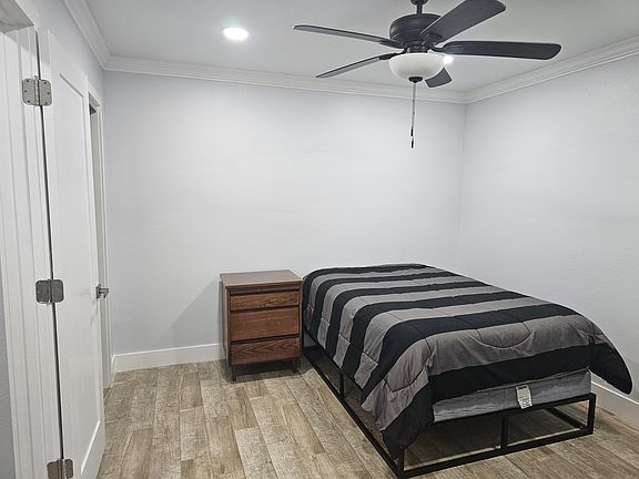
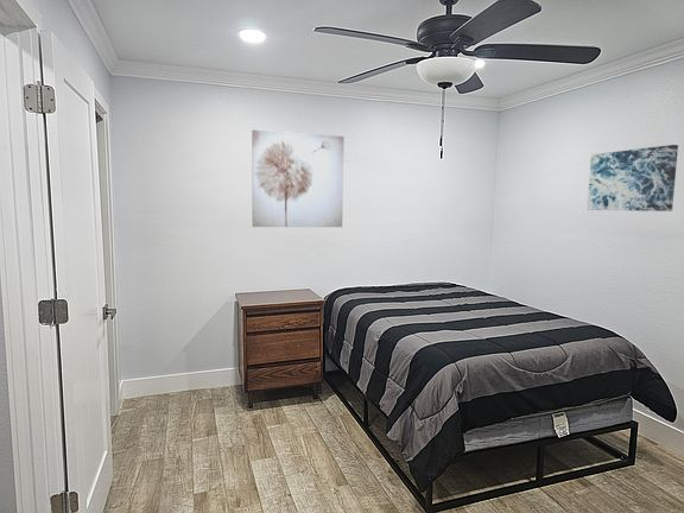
+ wall art (628, 180)
+ wall art (298, 180)
